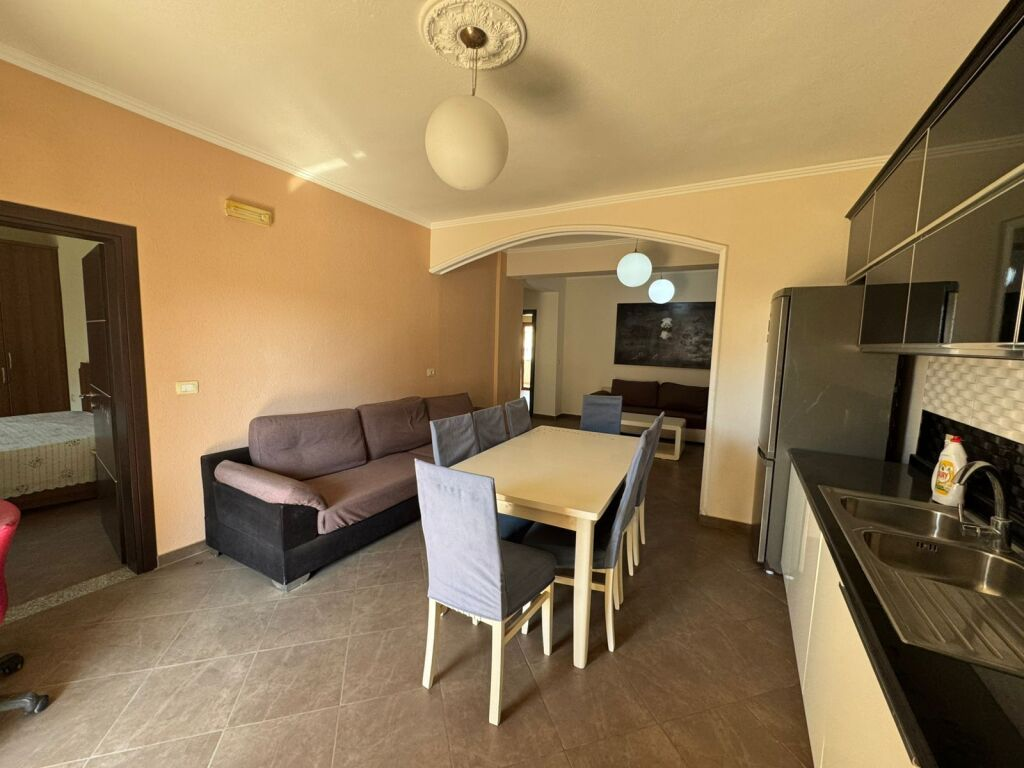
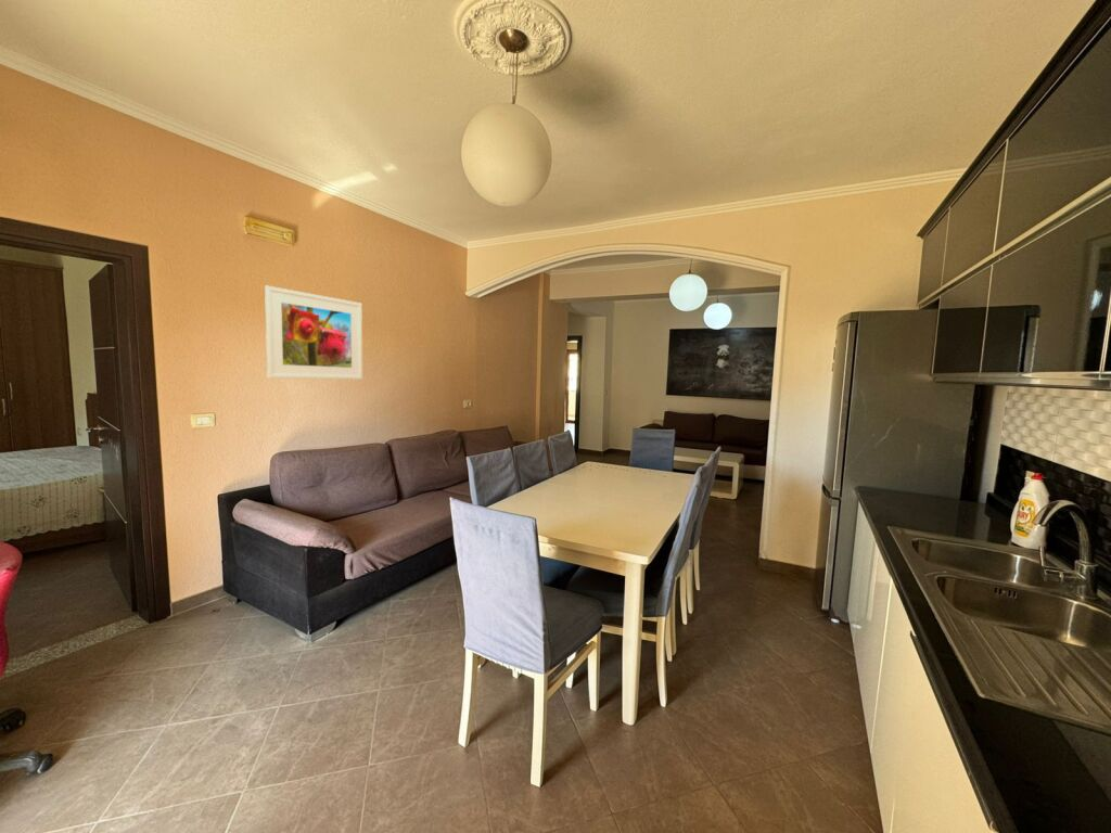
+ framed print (318, 337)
